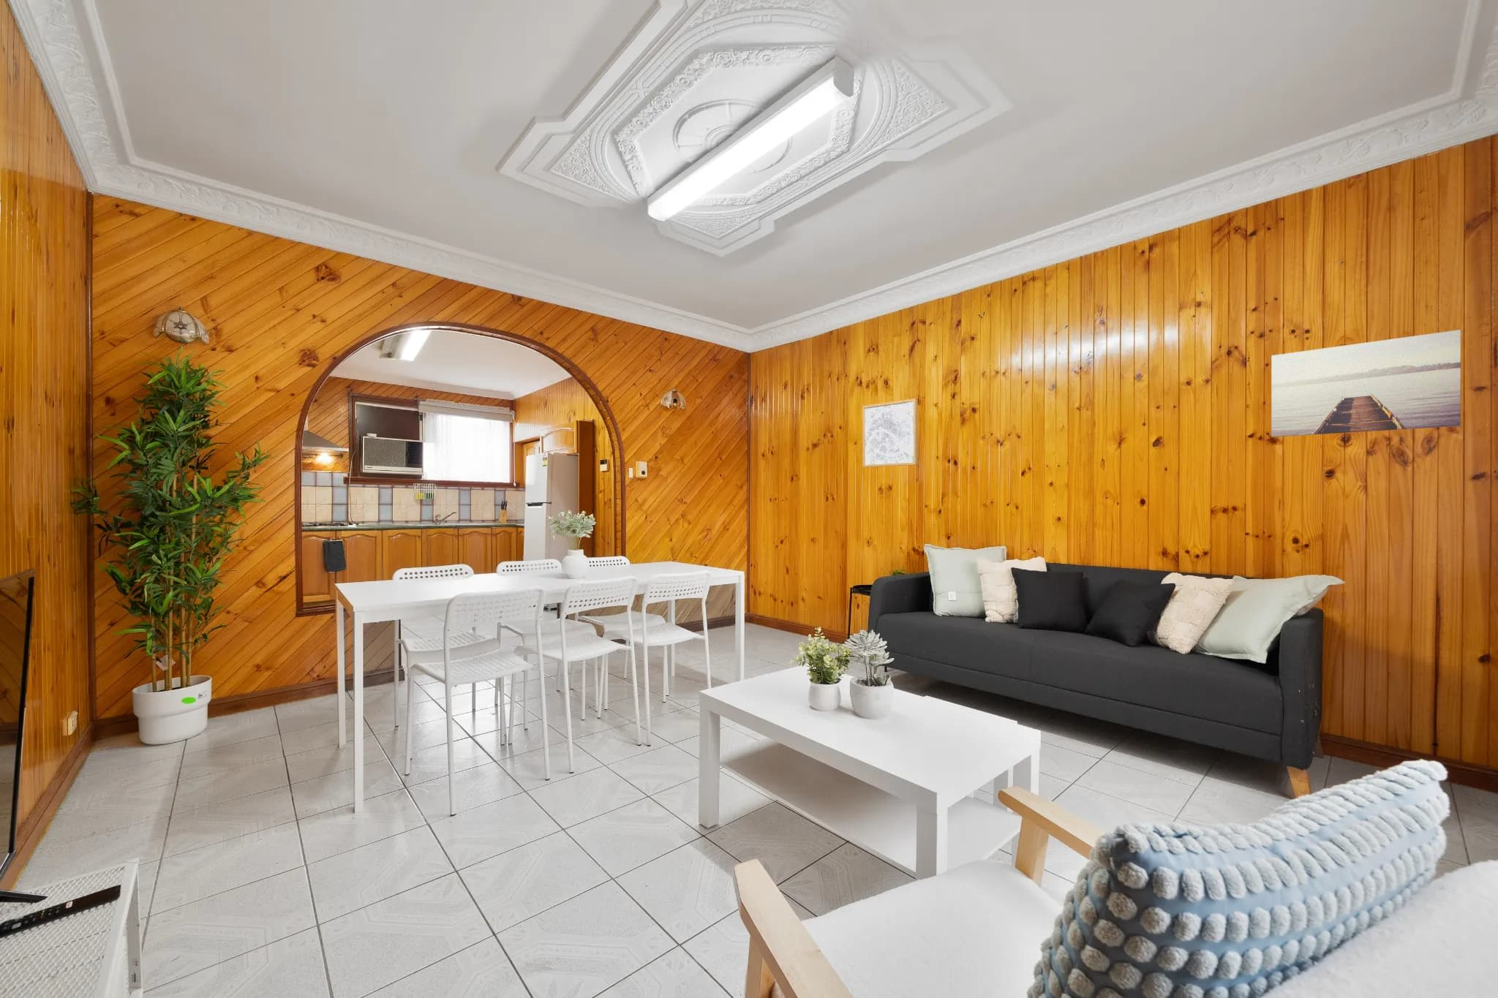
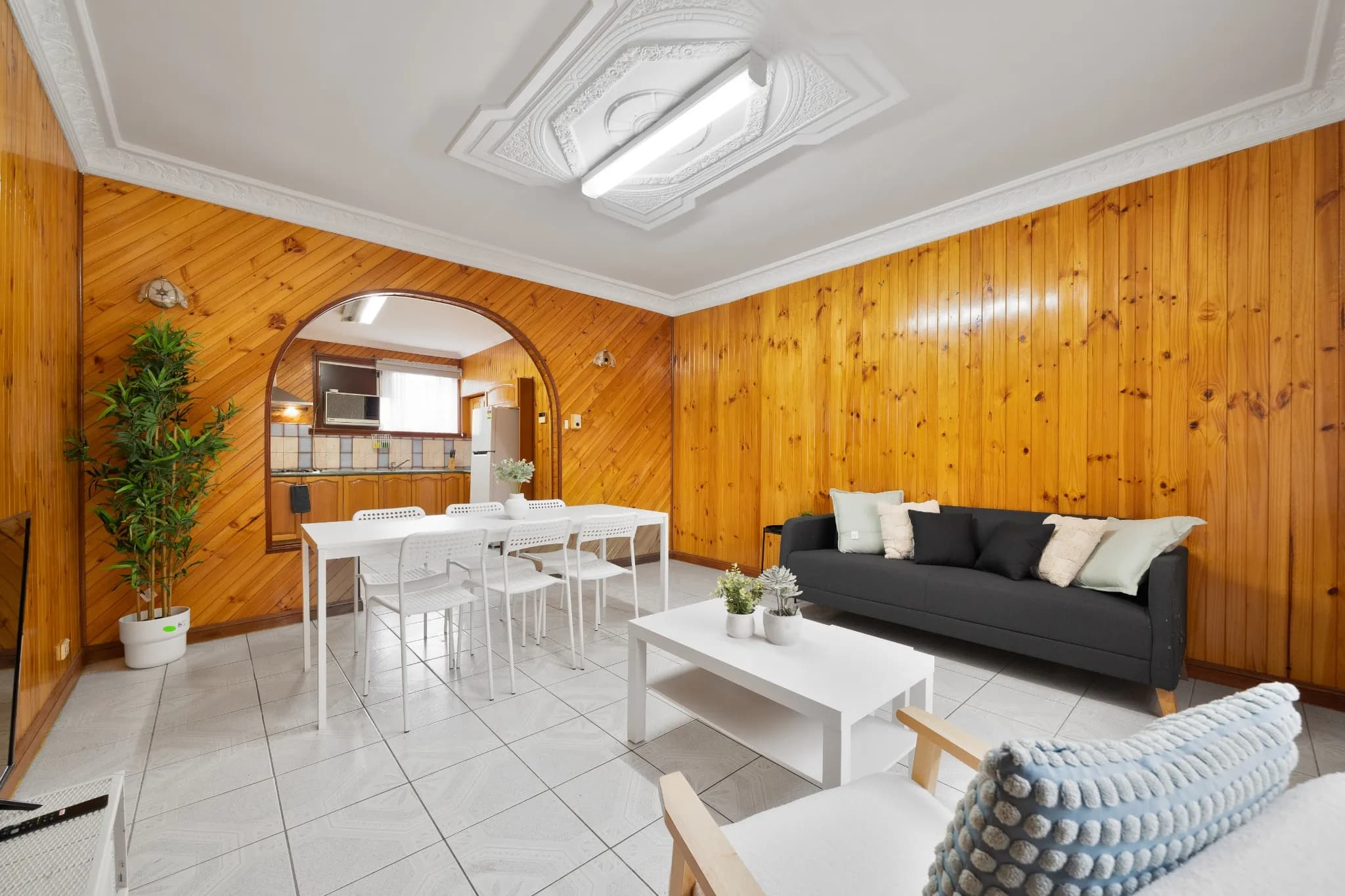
- wall art (889, 434)
- wall art (1359, 388)
